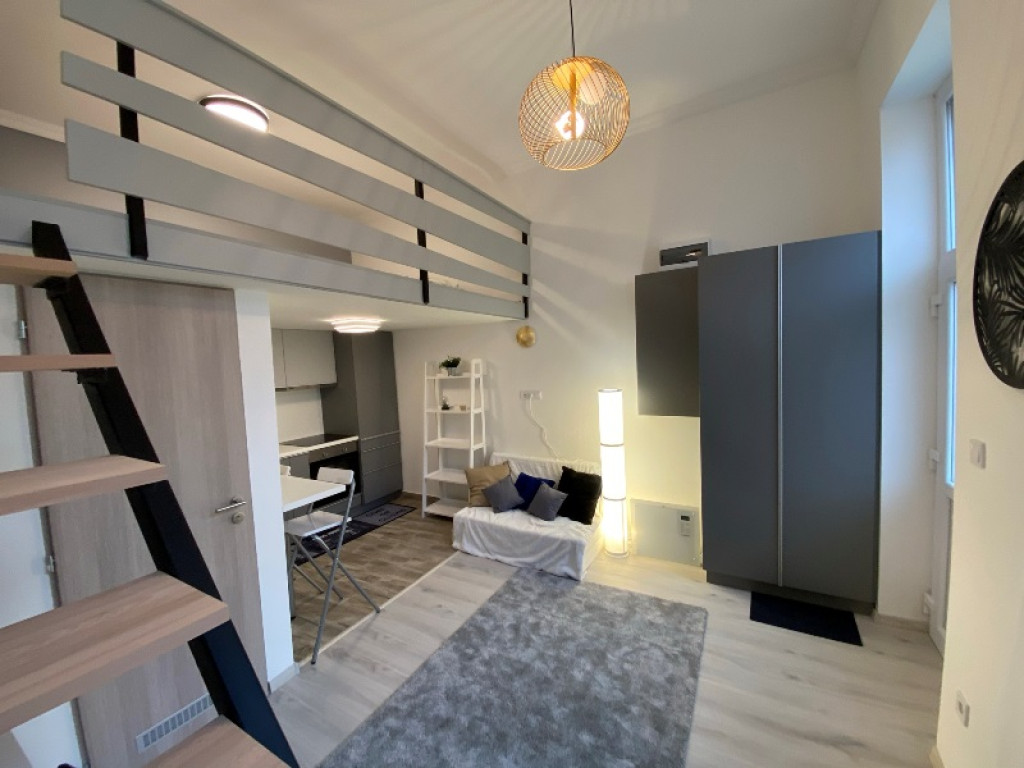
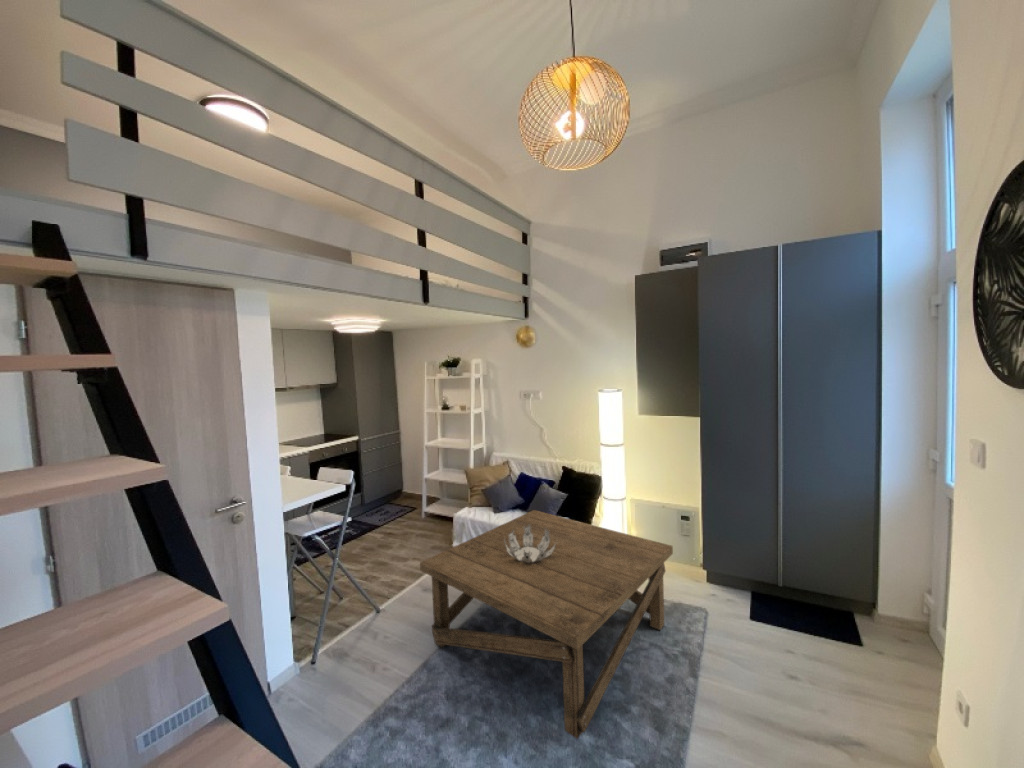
+ coffee table (550, 593)
+ decorative bowl (530, 542)
